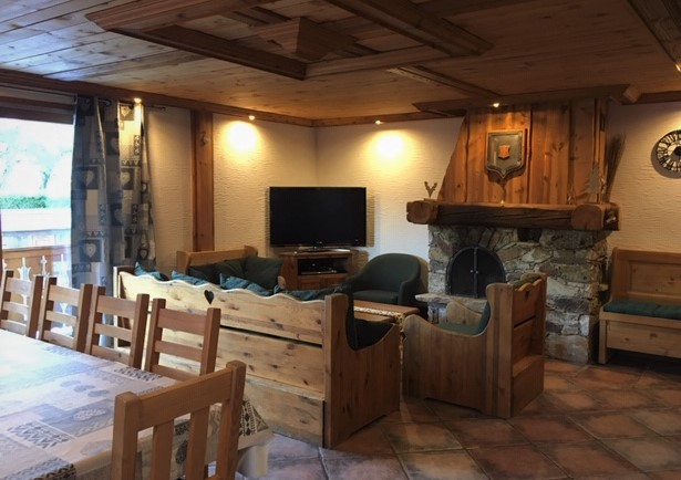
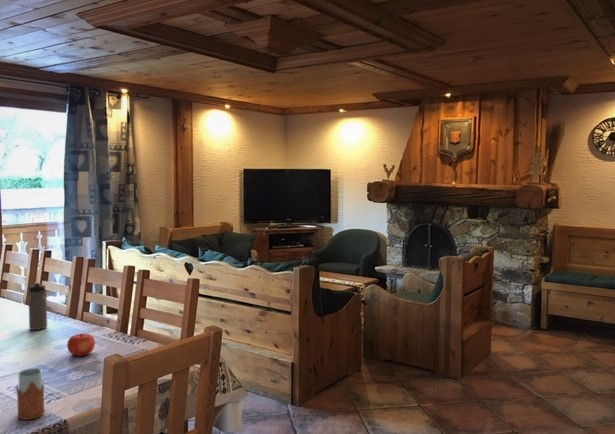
+ drinking glass (29, 391)
+ fruit (81, 343)
+ water bottle (37, 305)
